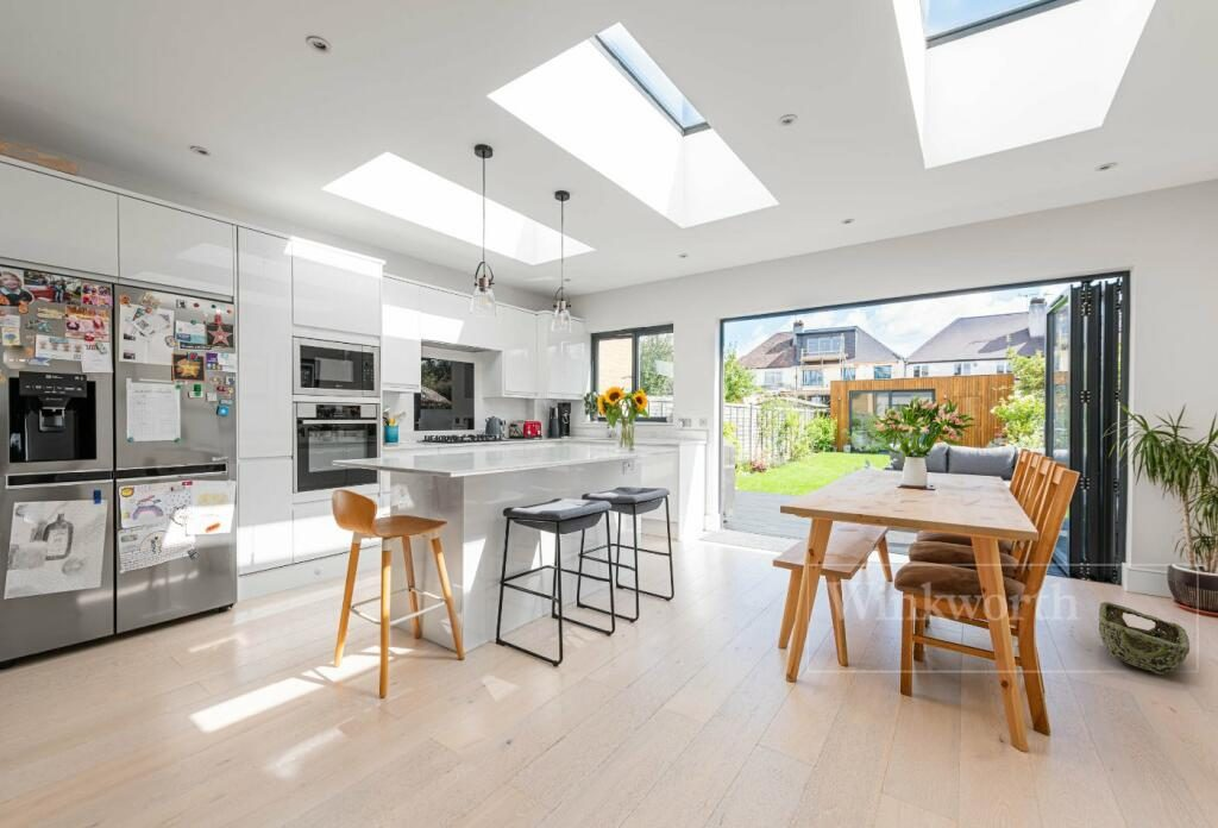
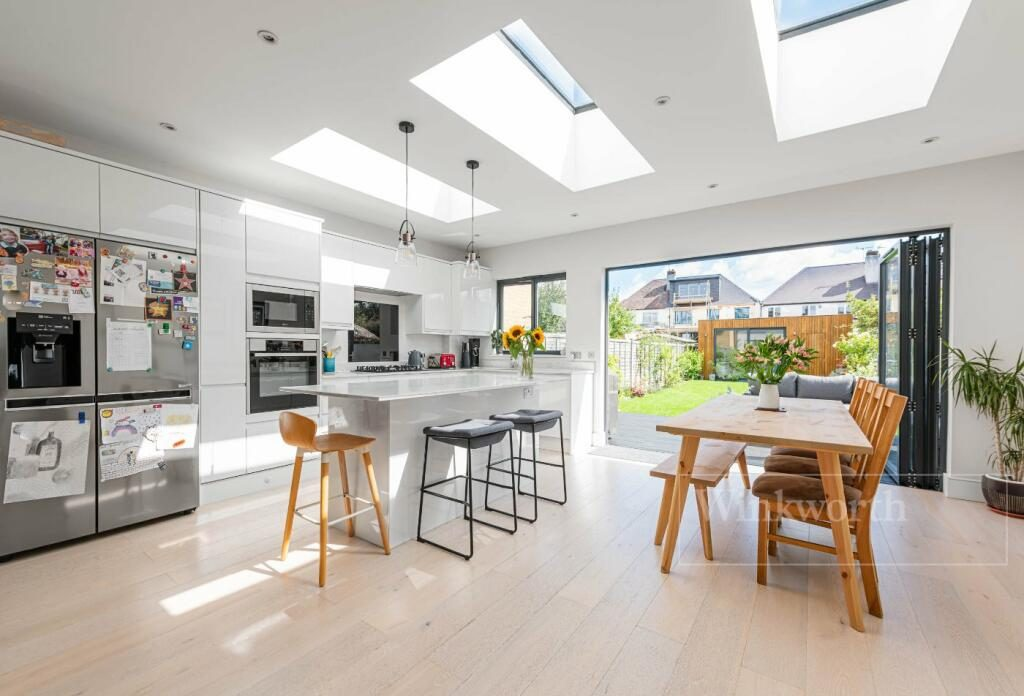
- woven basket (1141, 638)
